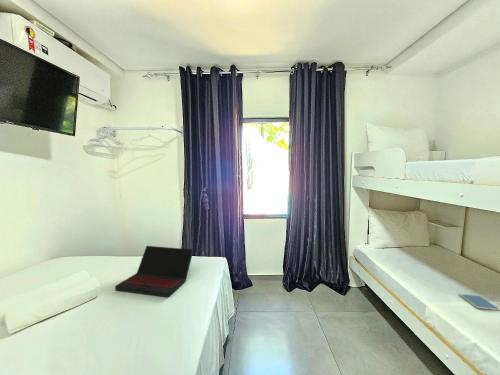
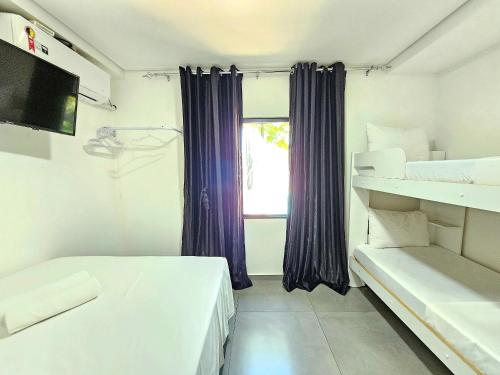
- laptop (157, 267)
- tablet (478, 301)
